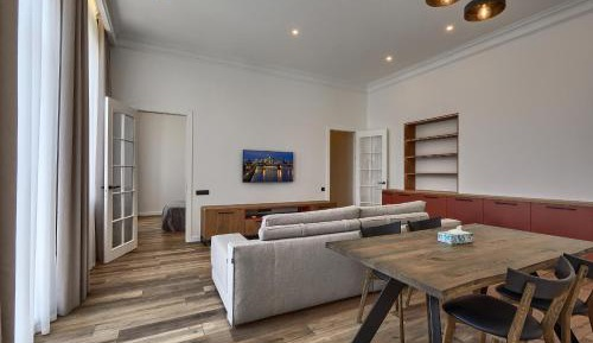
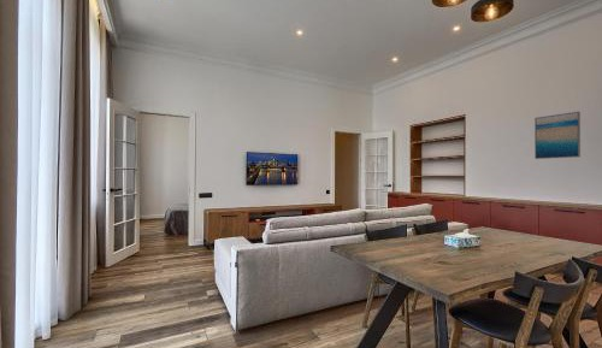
+ wall art (556, 136)
